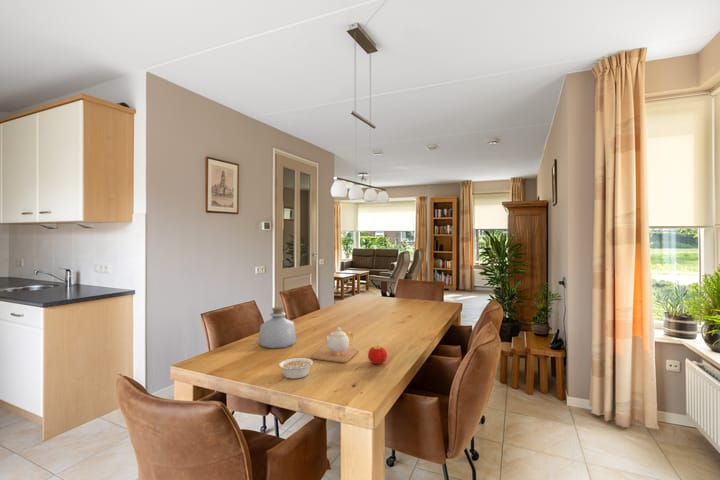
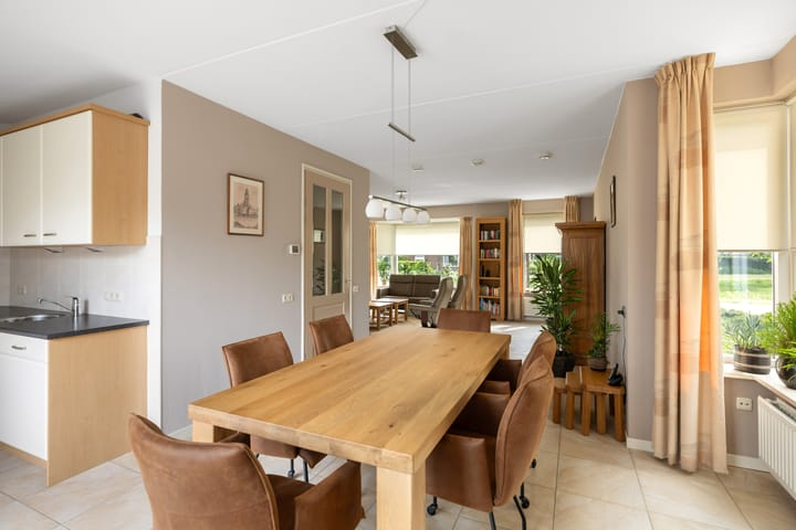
- bottle (277, 325)
- legume (297, 367)
- teapot (335, 341)
- fruit (377, 354)
